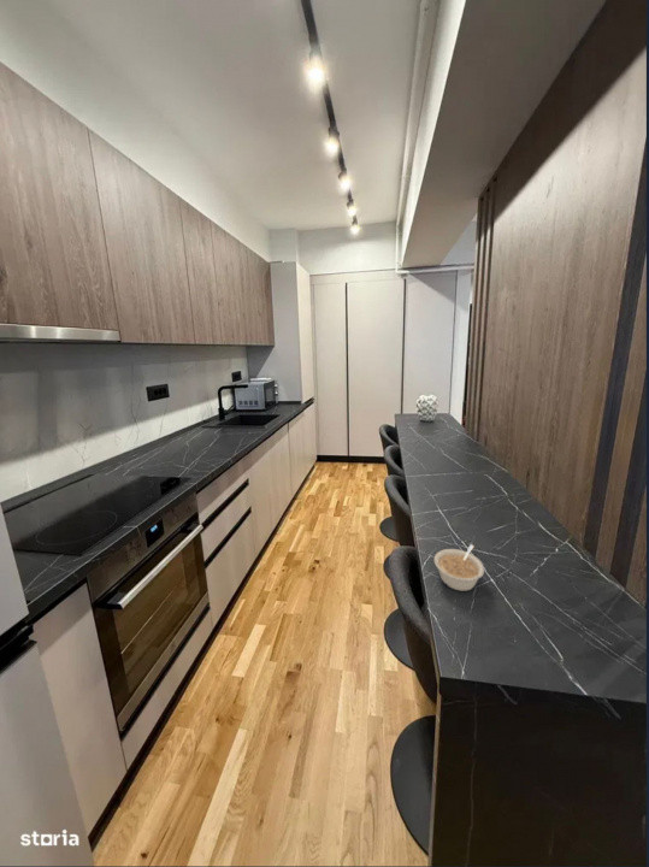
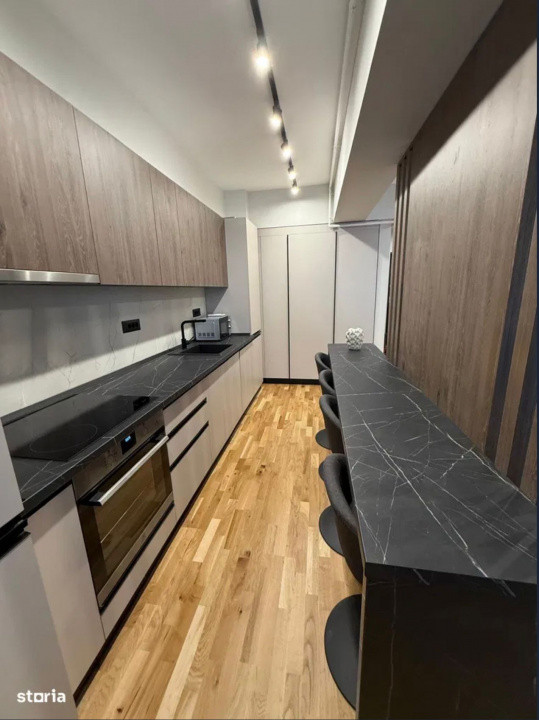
- legume (458, 568)
